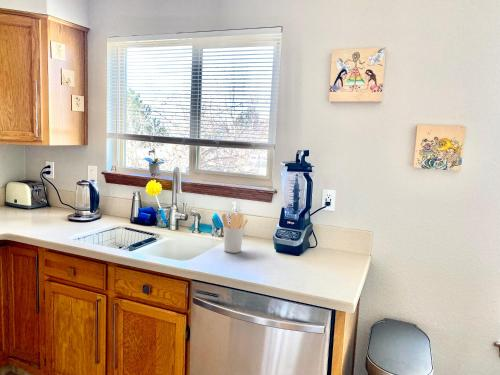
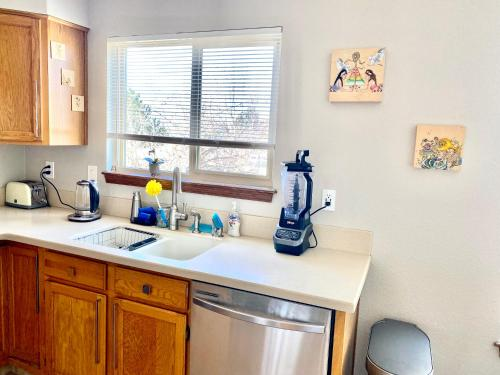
- utensil holder (234, 231)
